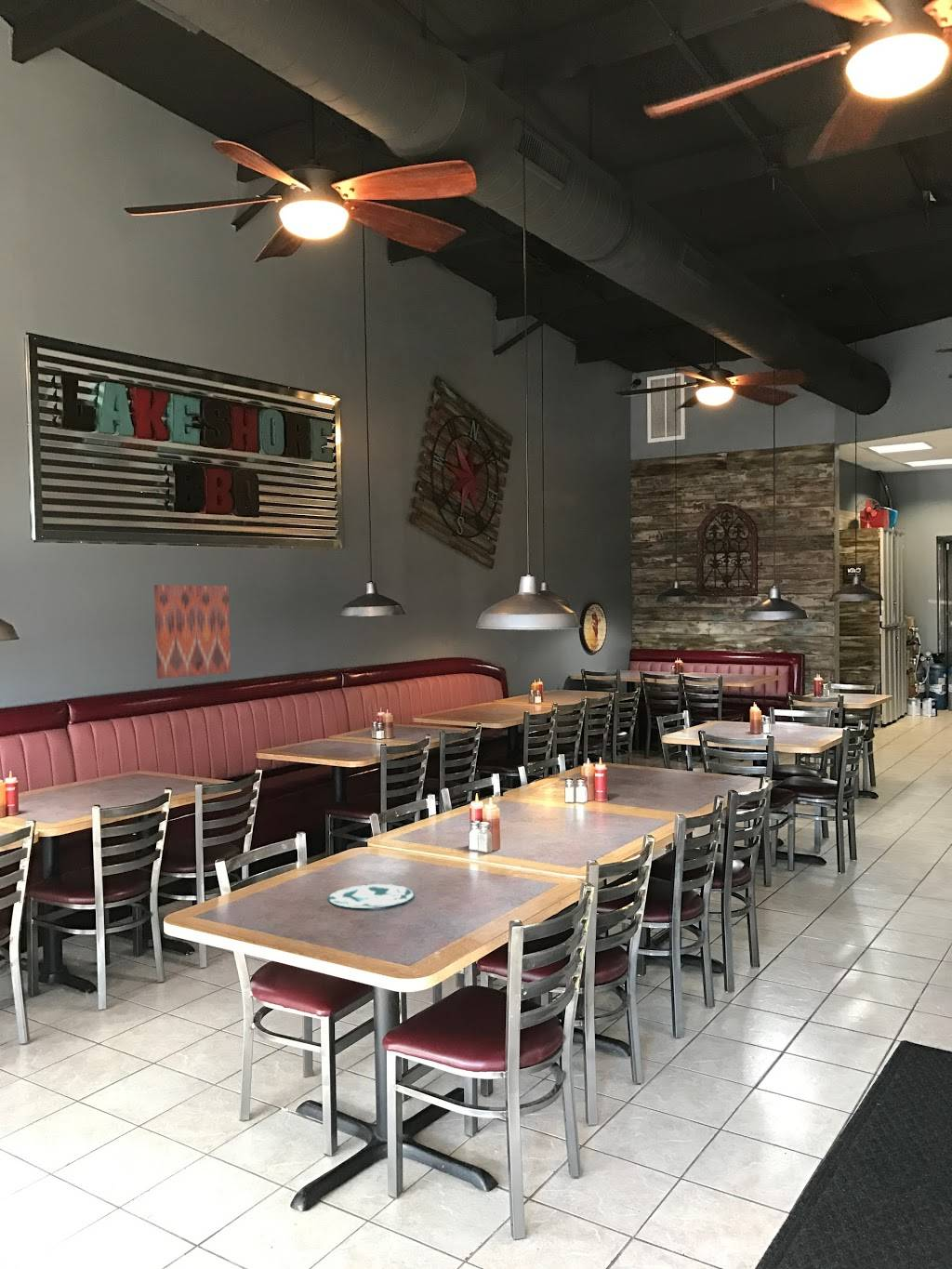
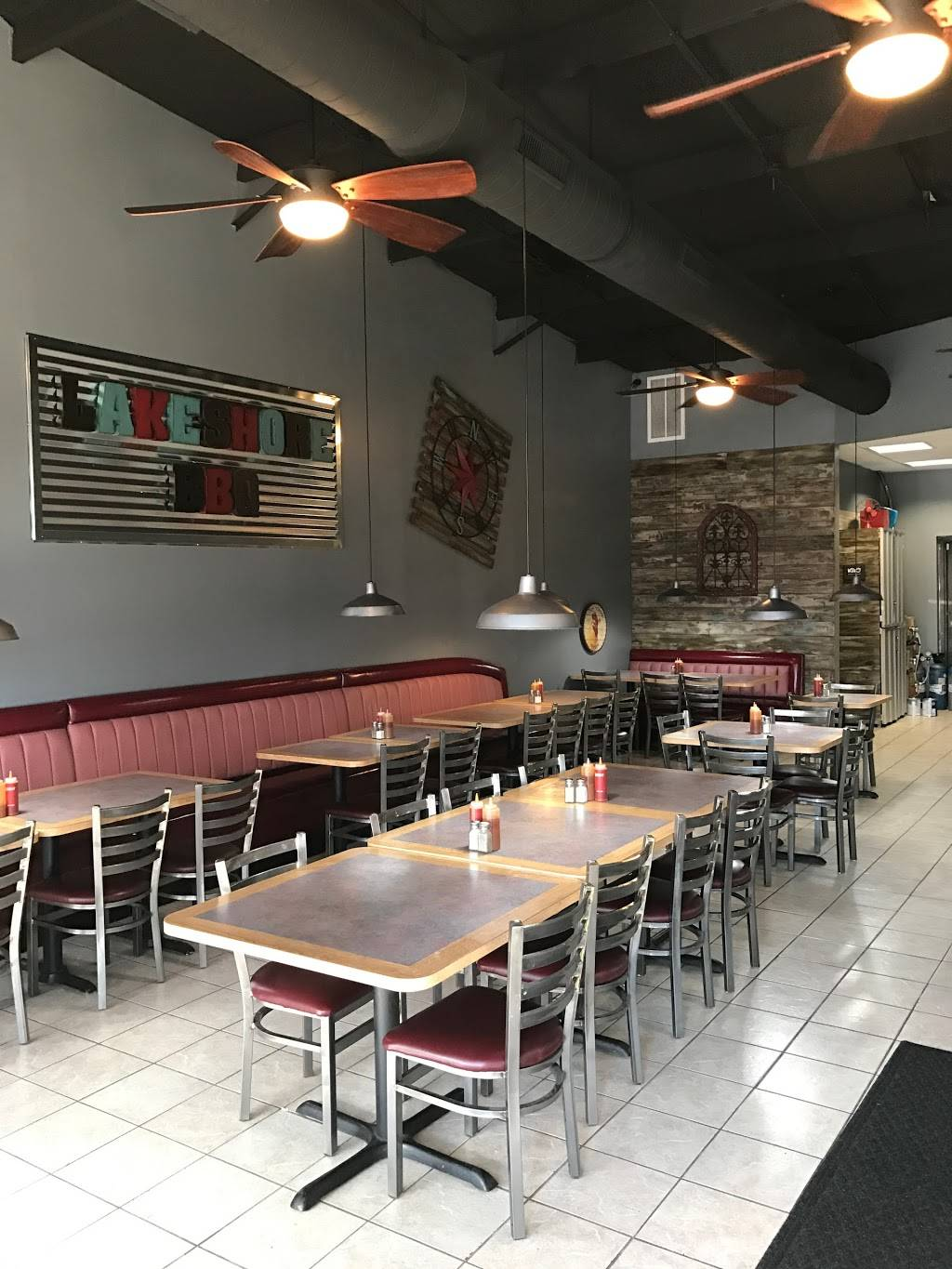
- plate (371, 892)
- wall art (193, 630)
